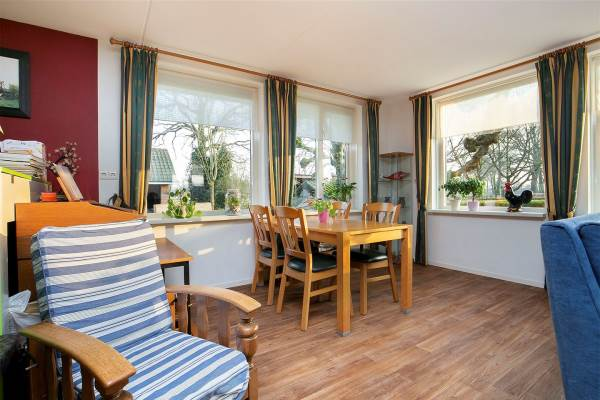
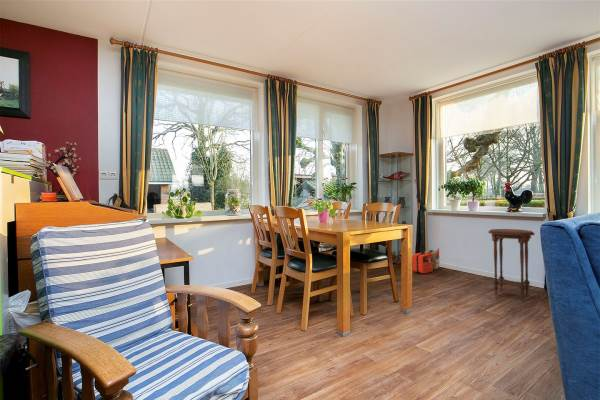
+ first aid kit (427, 259)
+ side table (520, 262)
